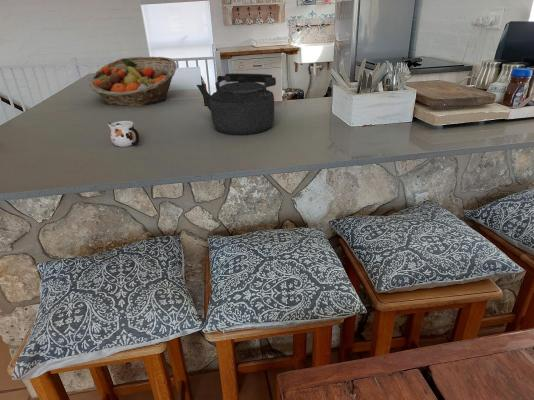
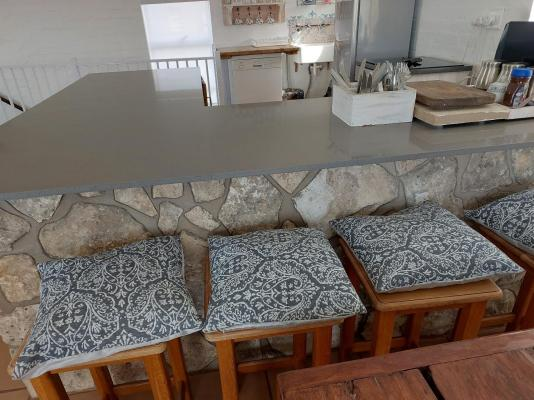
- fruit basket (134, 80)
- kettle (240, 102)
- mug (125, 133)
